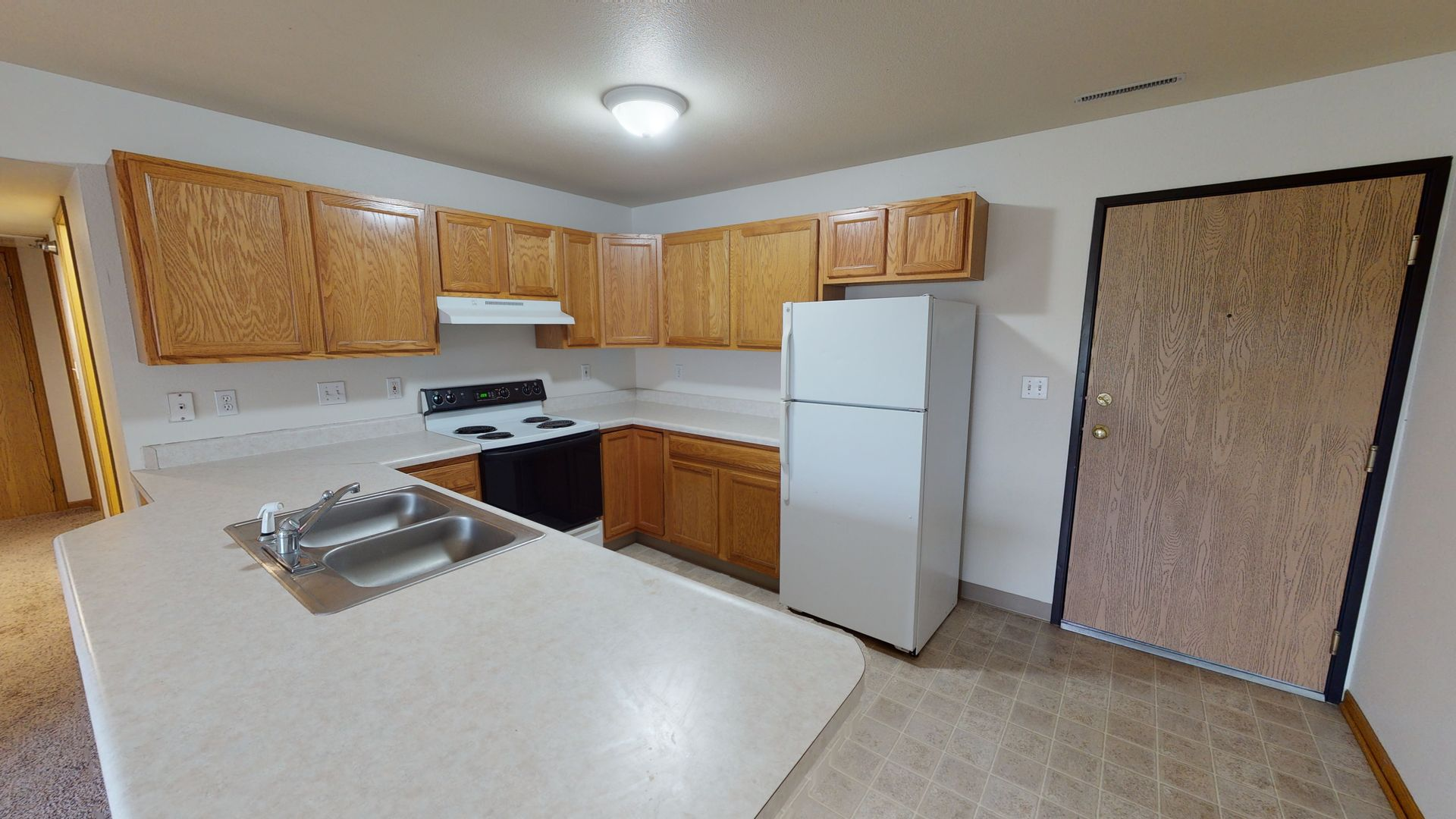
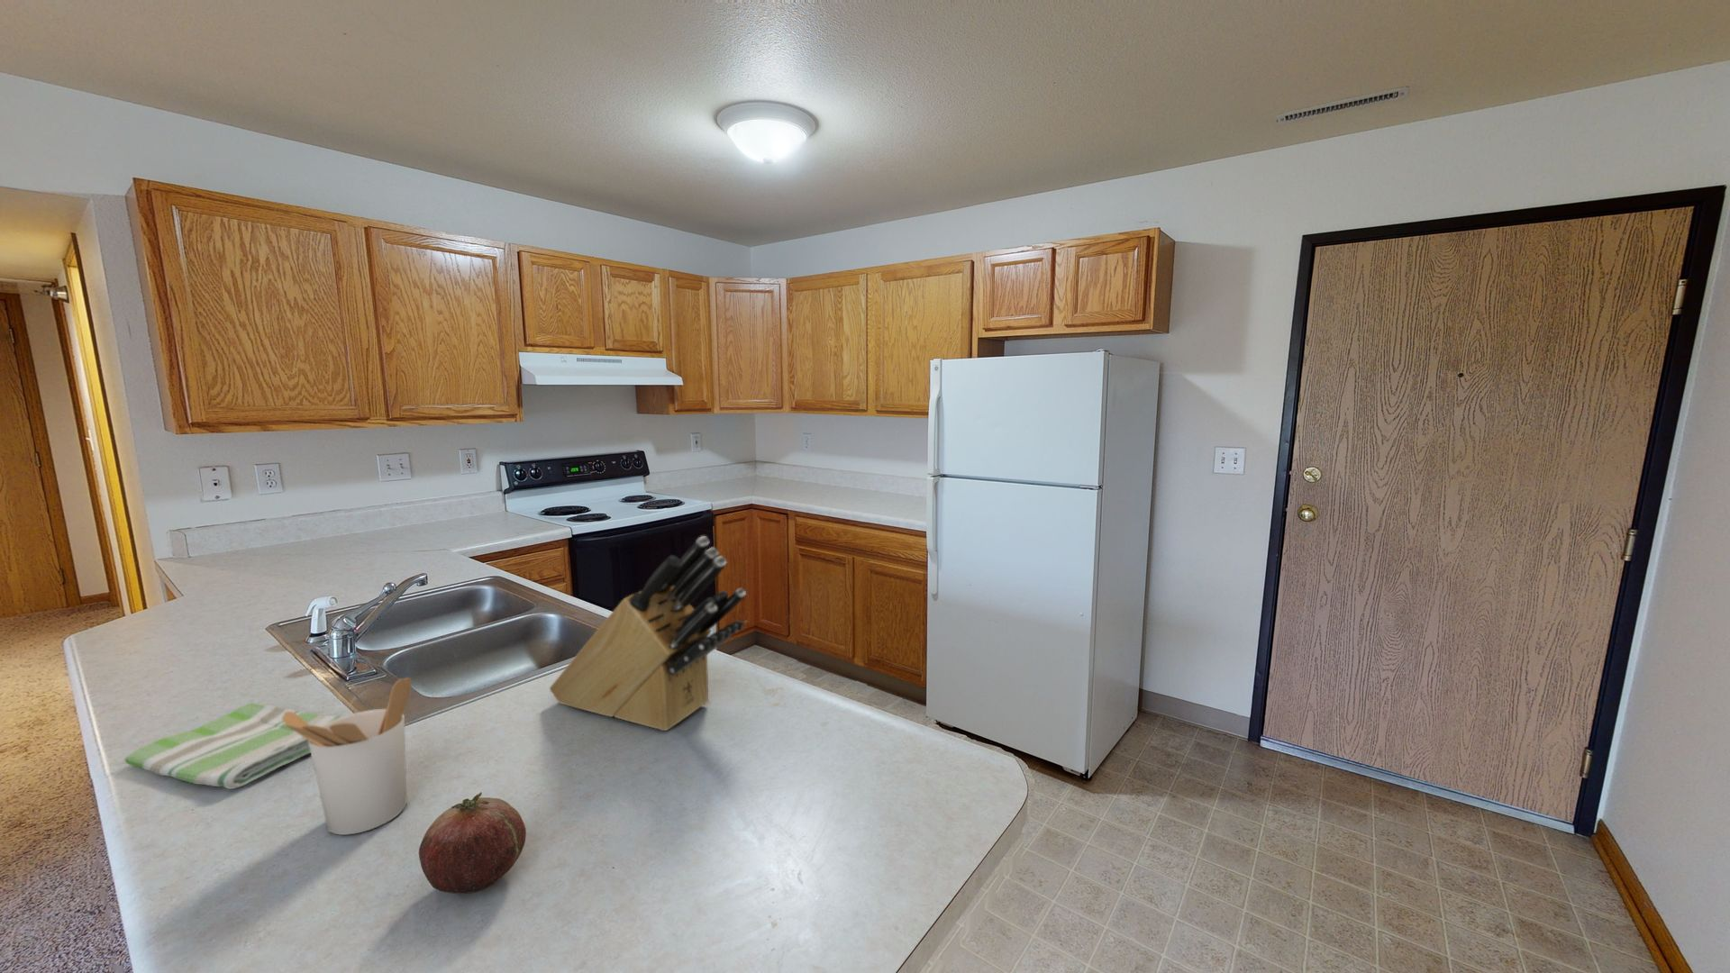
+ dish towel (244, 739)
+ utensil holder (352, 759)
+ fruit (472, 840)
+ knife block (645, 624)
